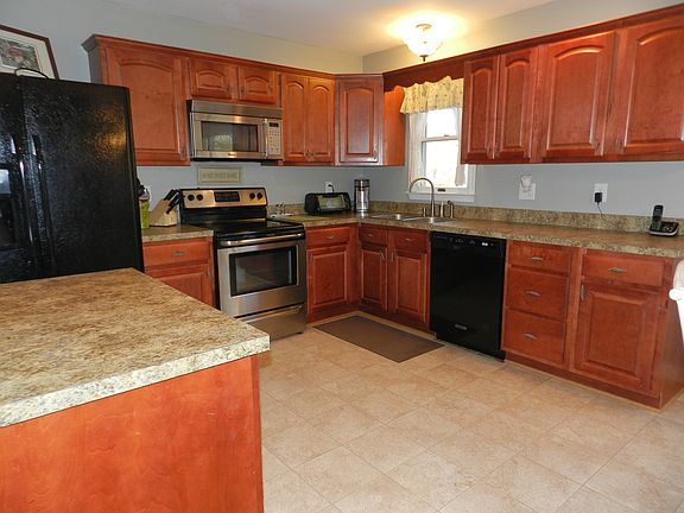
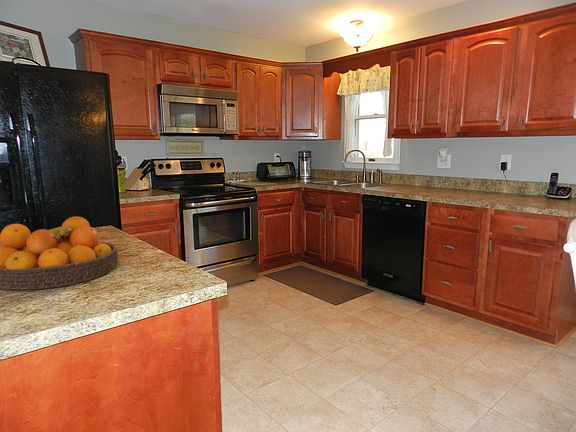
+ fruit bowl (54, 246)
